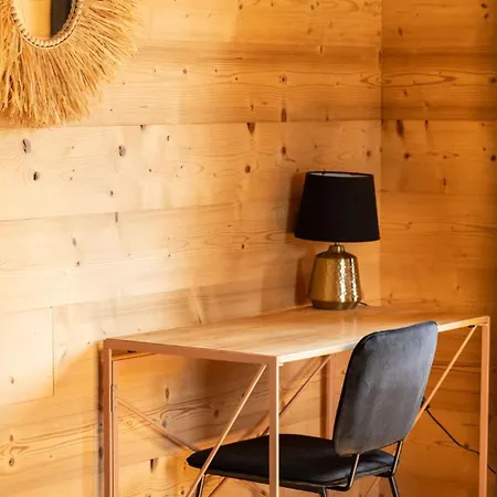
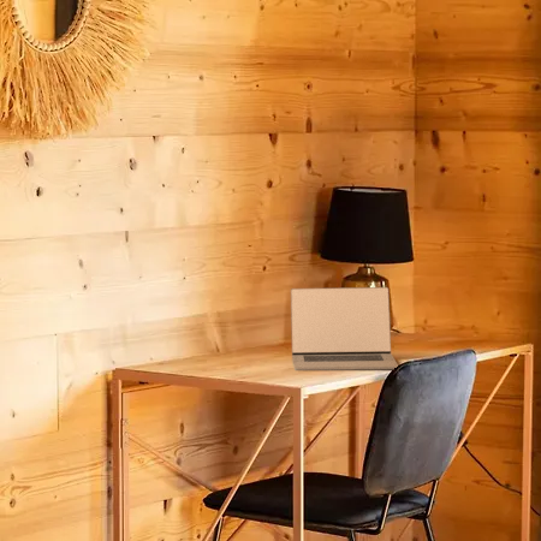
+ laptop (343, 327)
